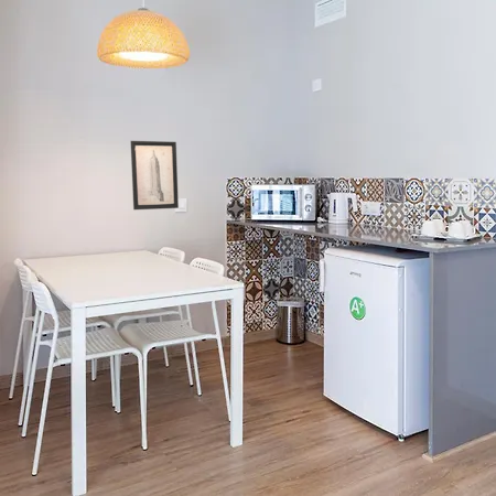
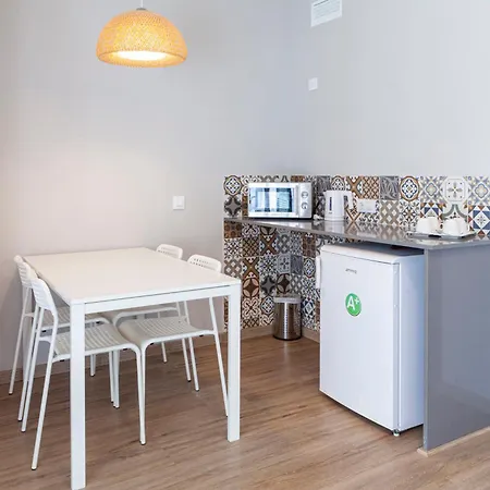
- wall art (154, 175)
